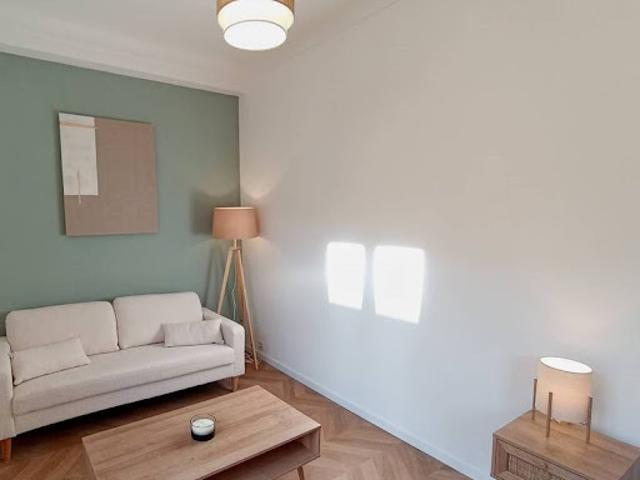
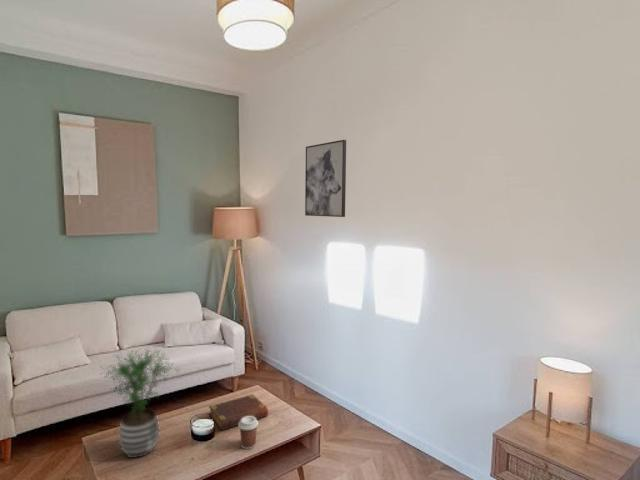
+ potted plant (139, 403)
+ wall art (324, 180)
+ coffee cup (248, 432)
+ book (238, 411)
